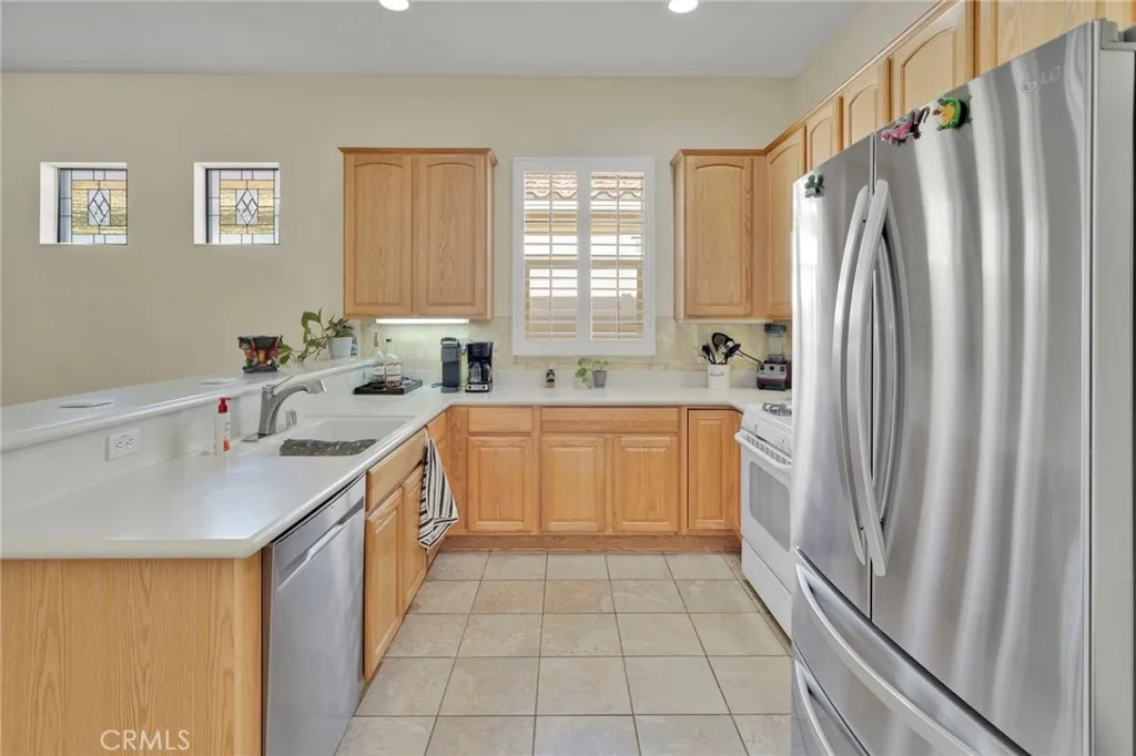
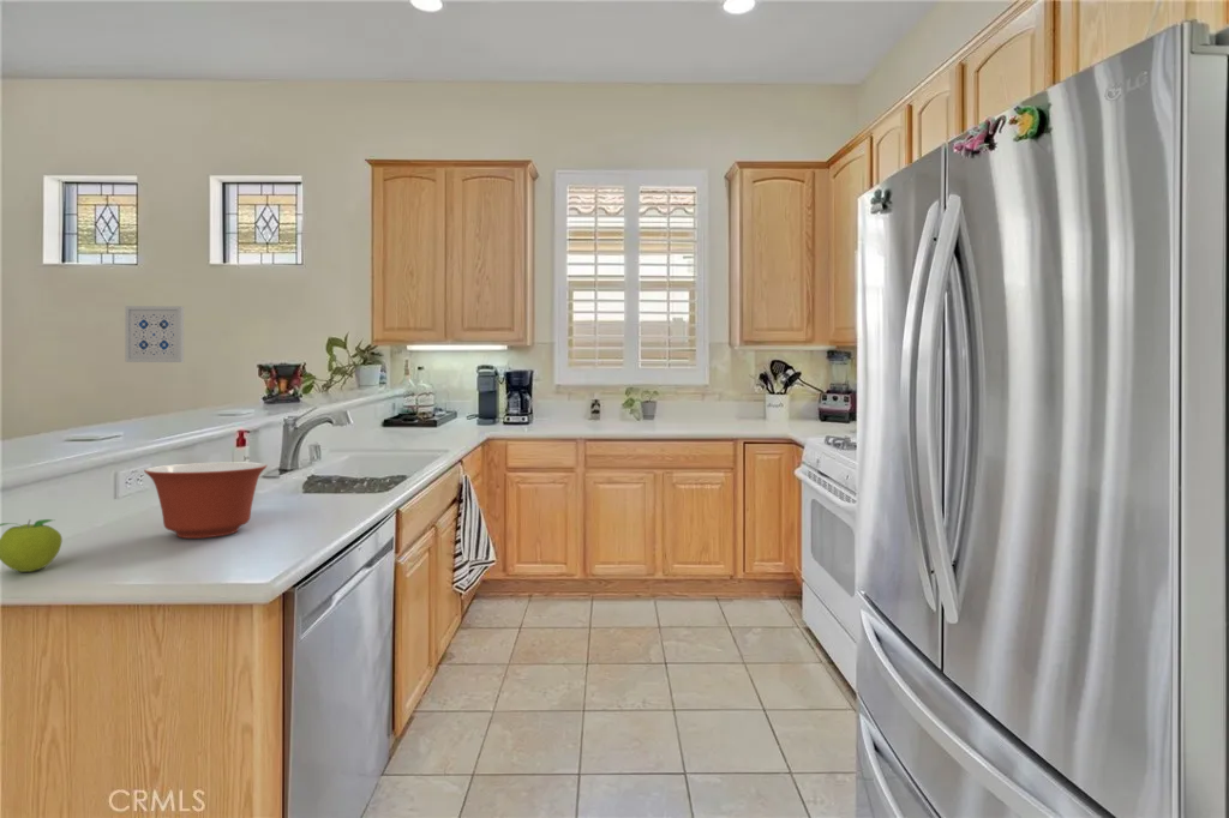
+ wall art (154, 333)
+ fruit (29, 545)
+ mixing bowl (208, 499)
